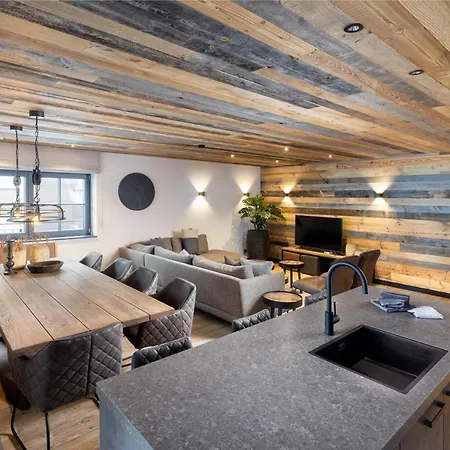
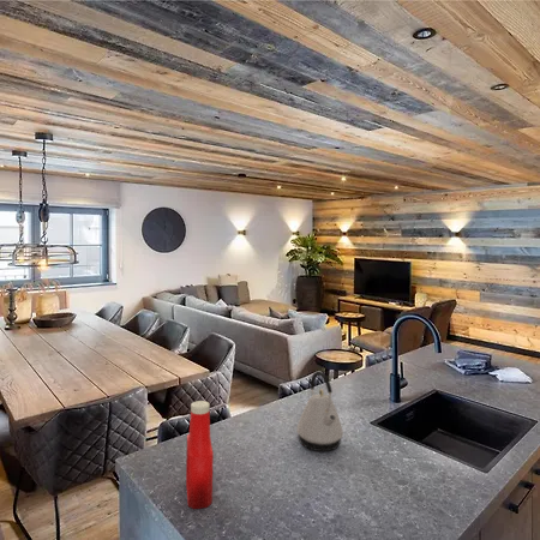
+ kettle (320, 408)
+ soap bottle (199, 448)
